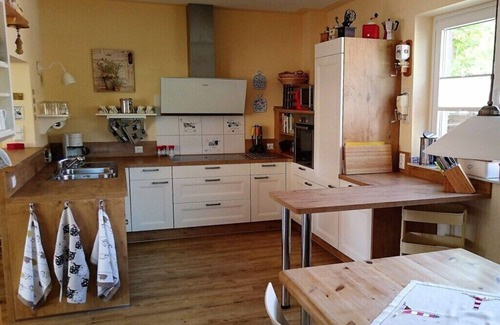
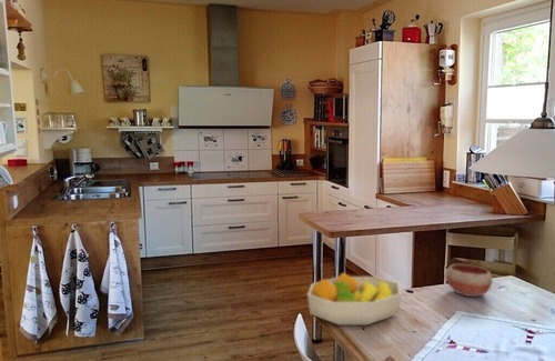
+ fruit bowl (354, 295)
+ bowl (468, 280)
